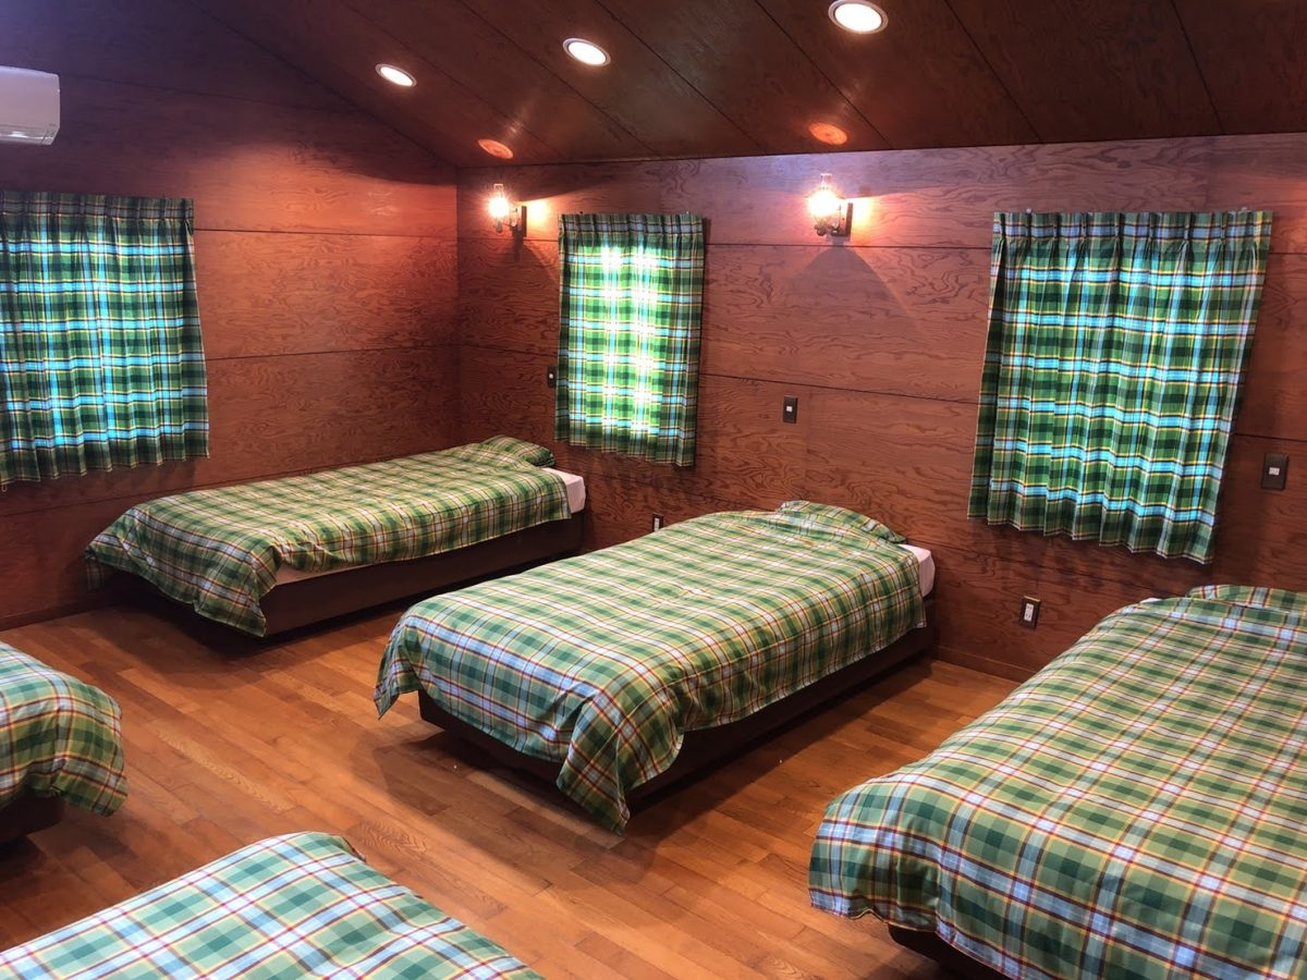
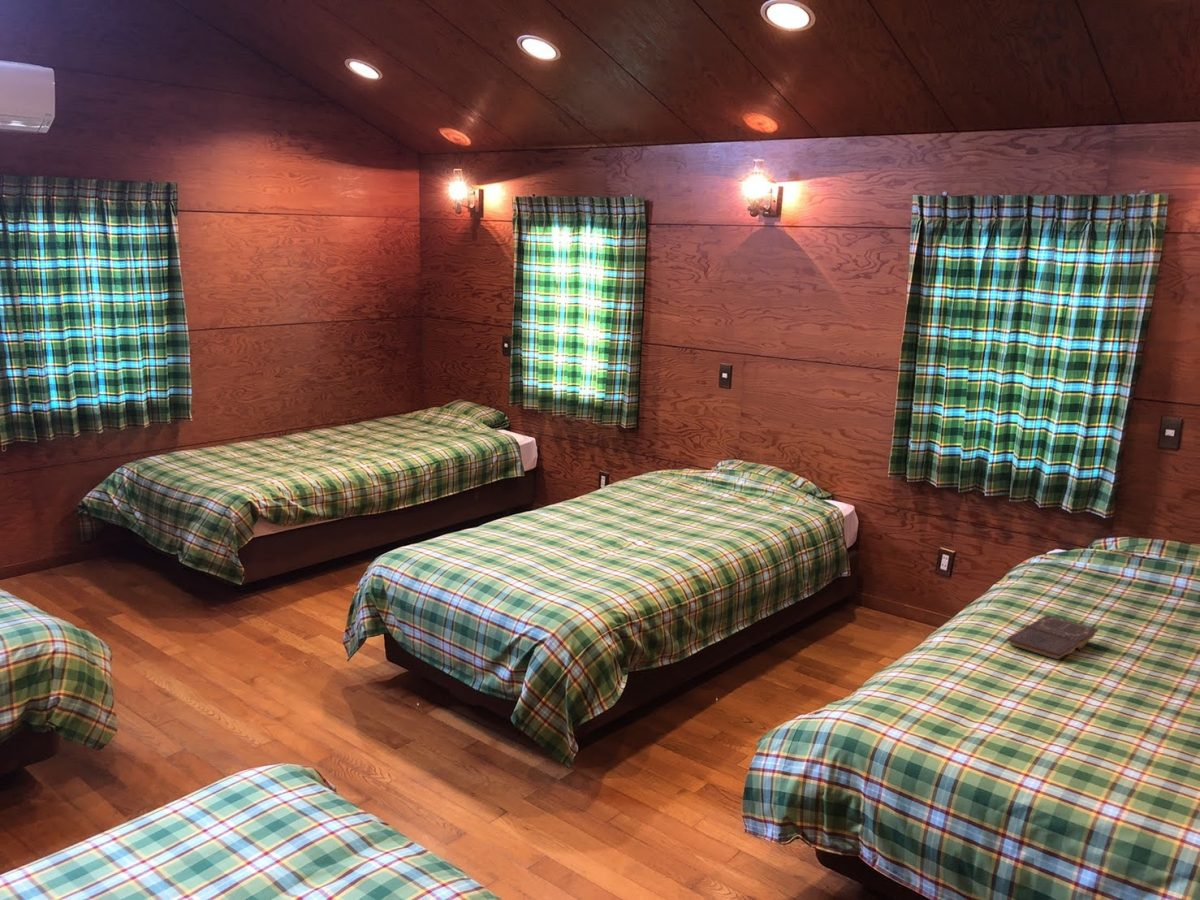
+ book (1050, 636)
